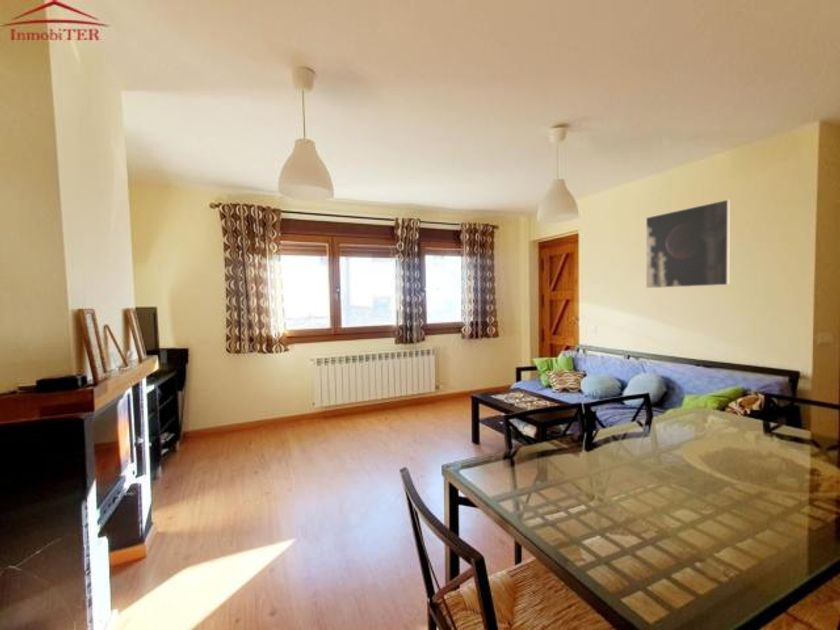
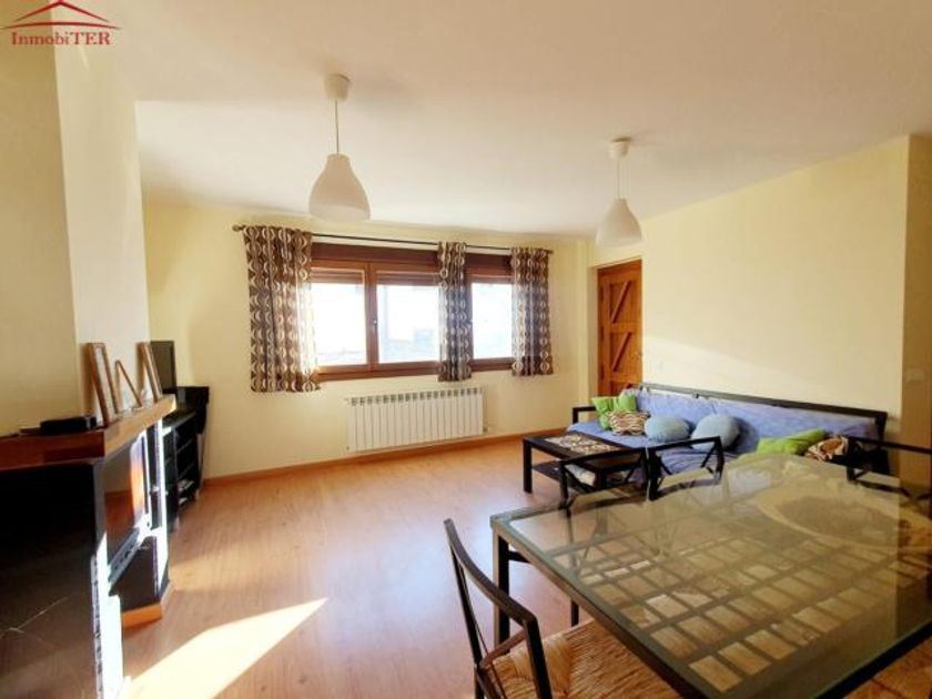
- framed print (684, 248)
